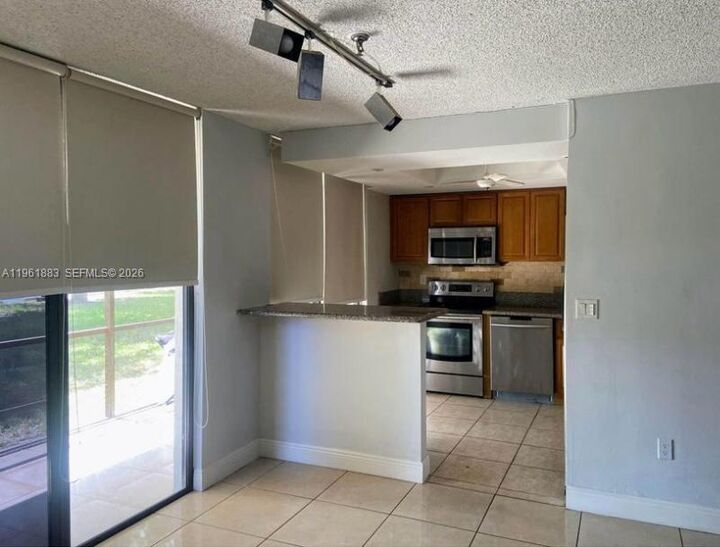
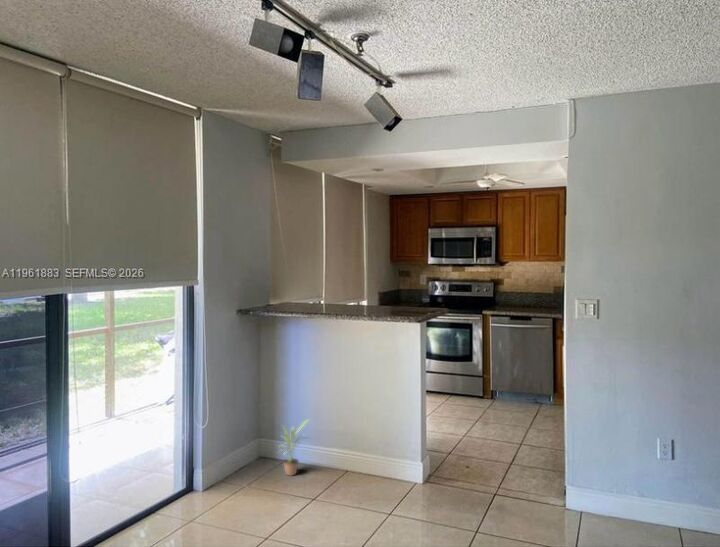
+ potted plant (291, 448)
